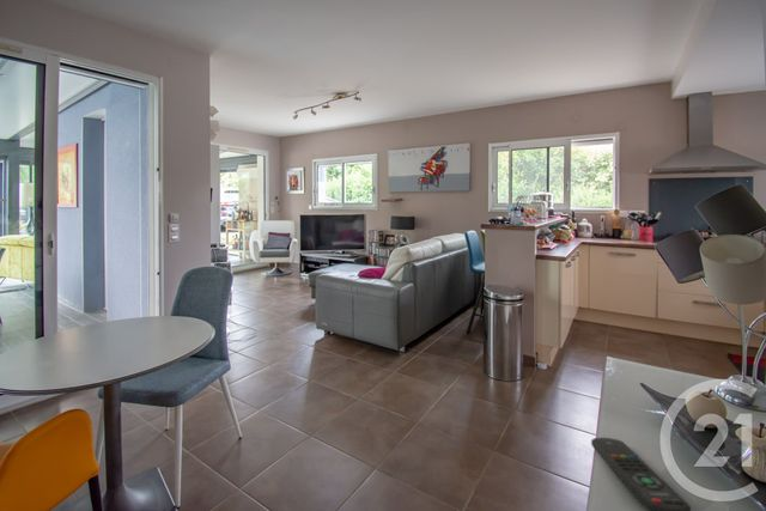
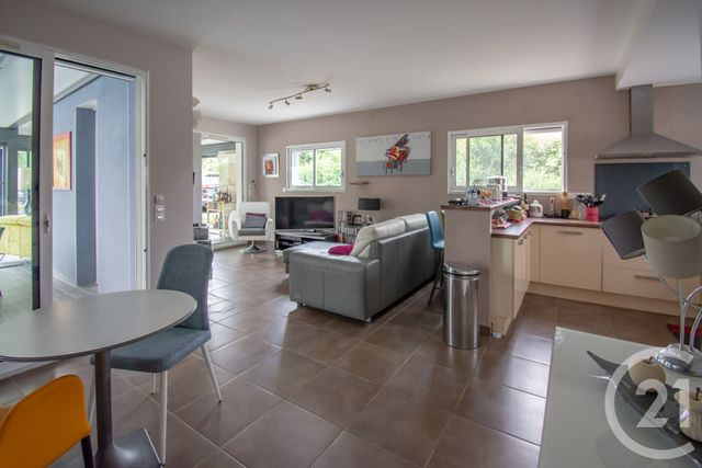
- remote control (633, 470)
